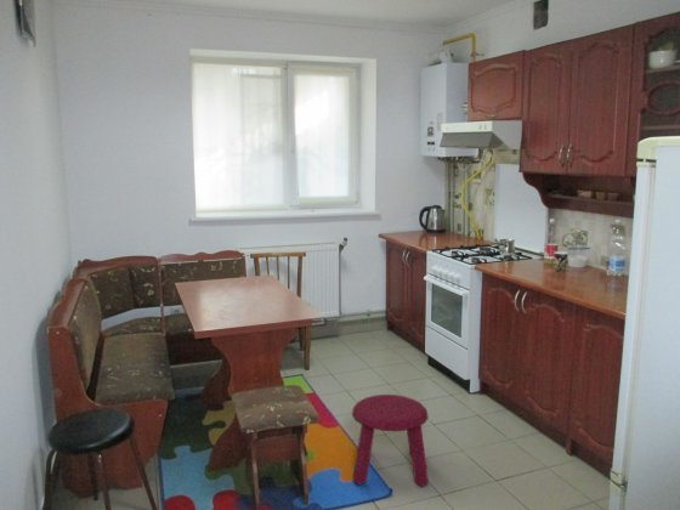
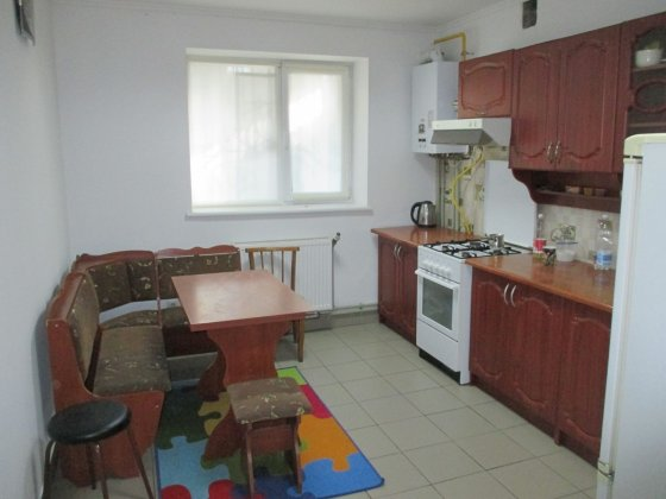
- stool (389, 430)
